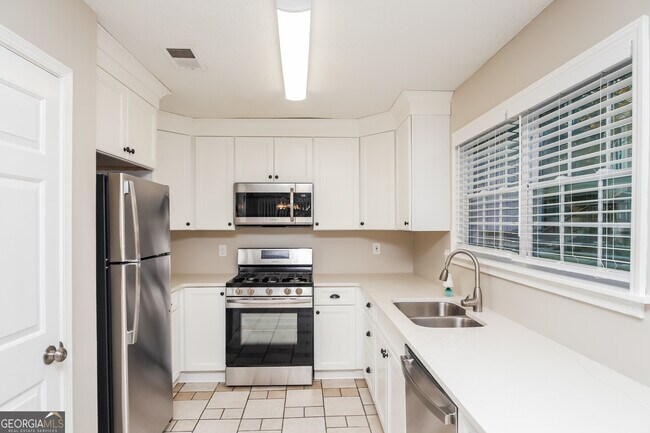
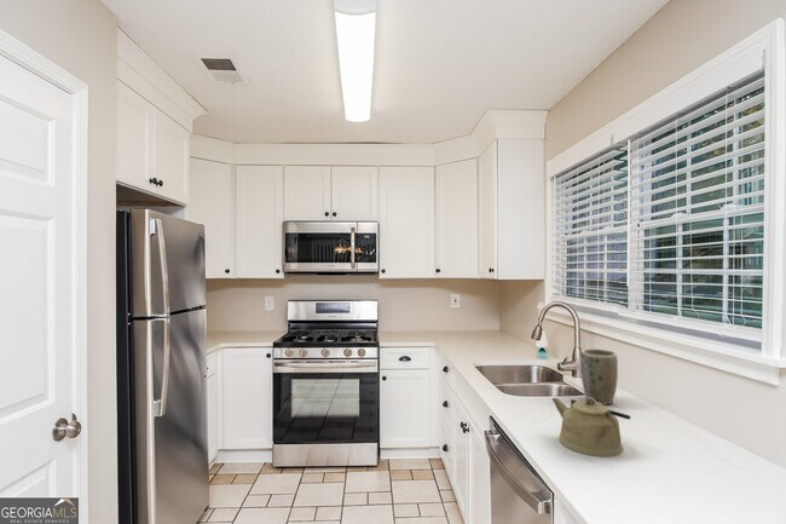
+ plant pot (599, 376)
+ kettle (584, 418)
